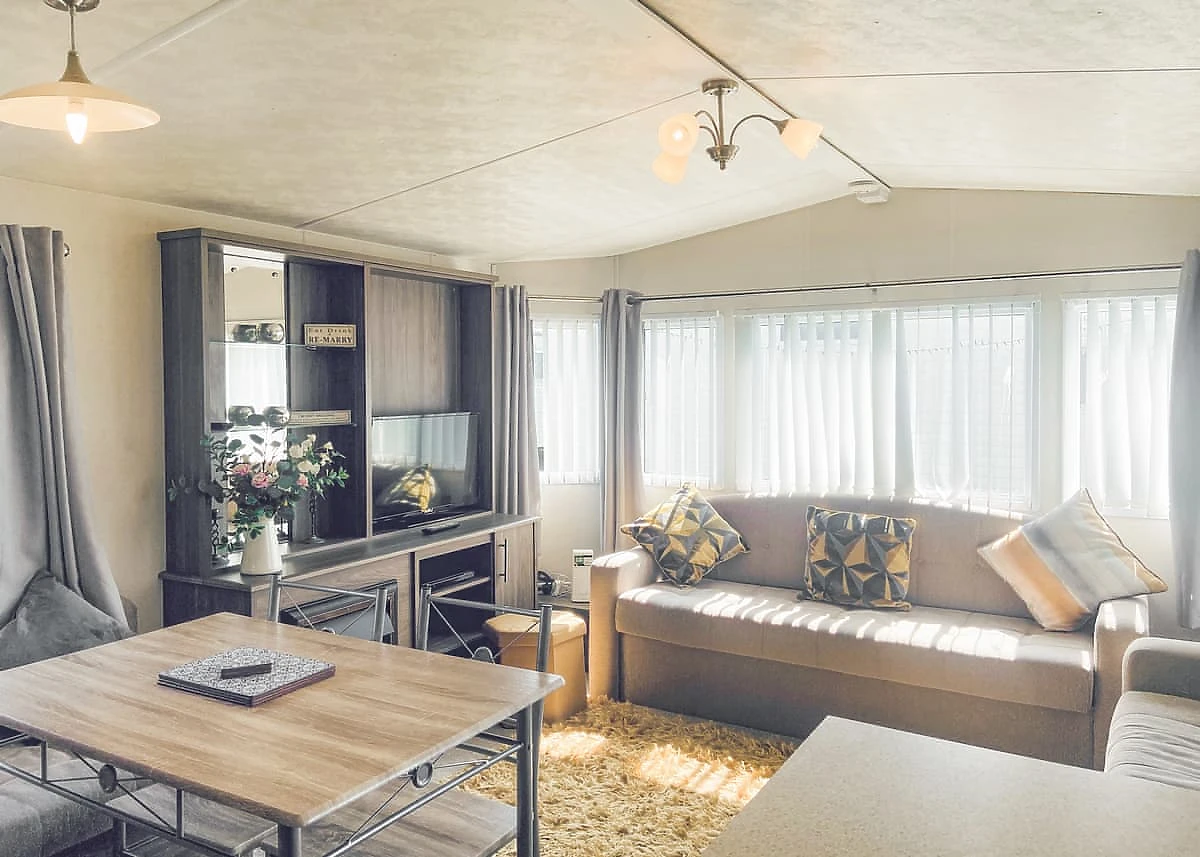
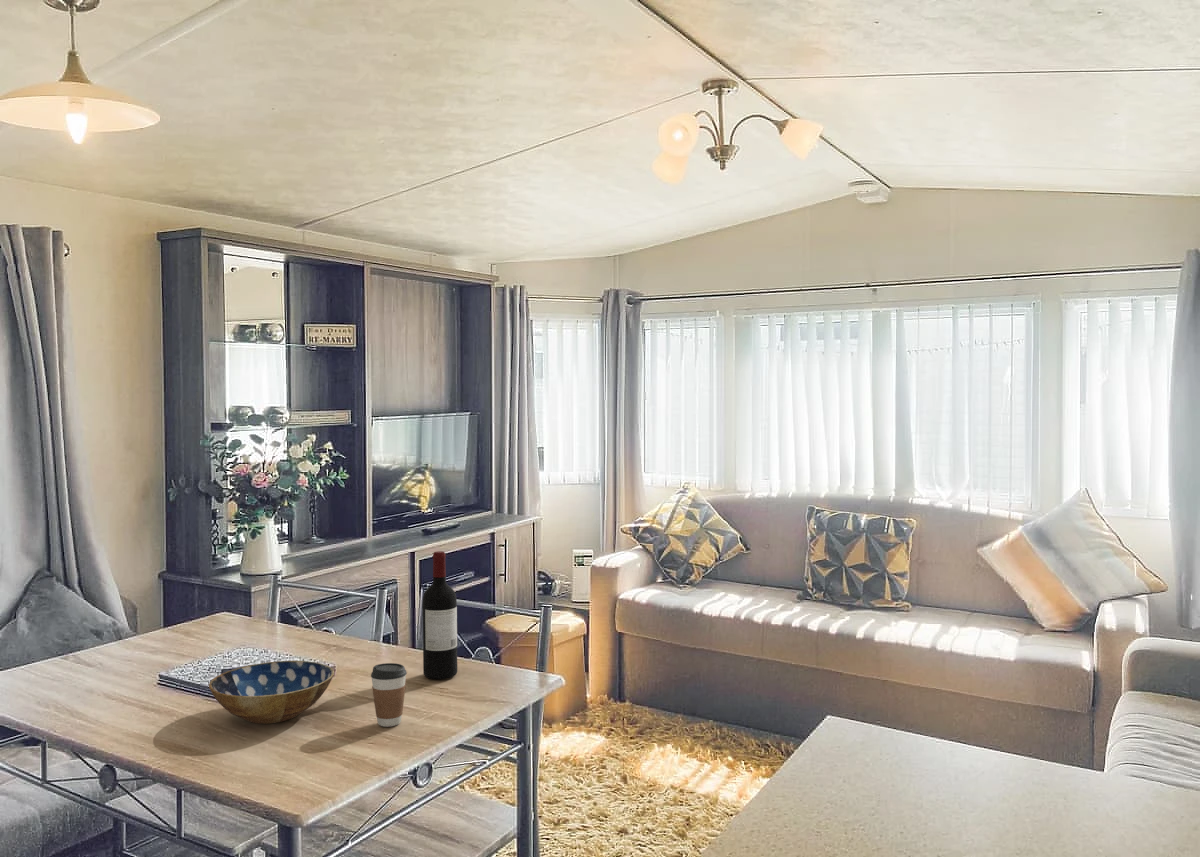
+ wine bottle (439, 613)
+ coffee cup (389, 694)
+ bowl (273, 695)
